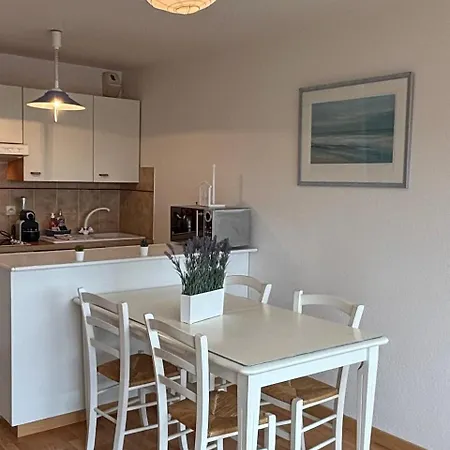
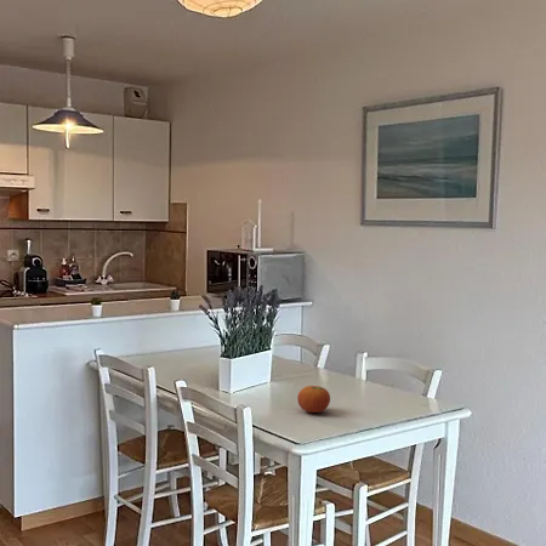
+ fruit (313, 399)
